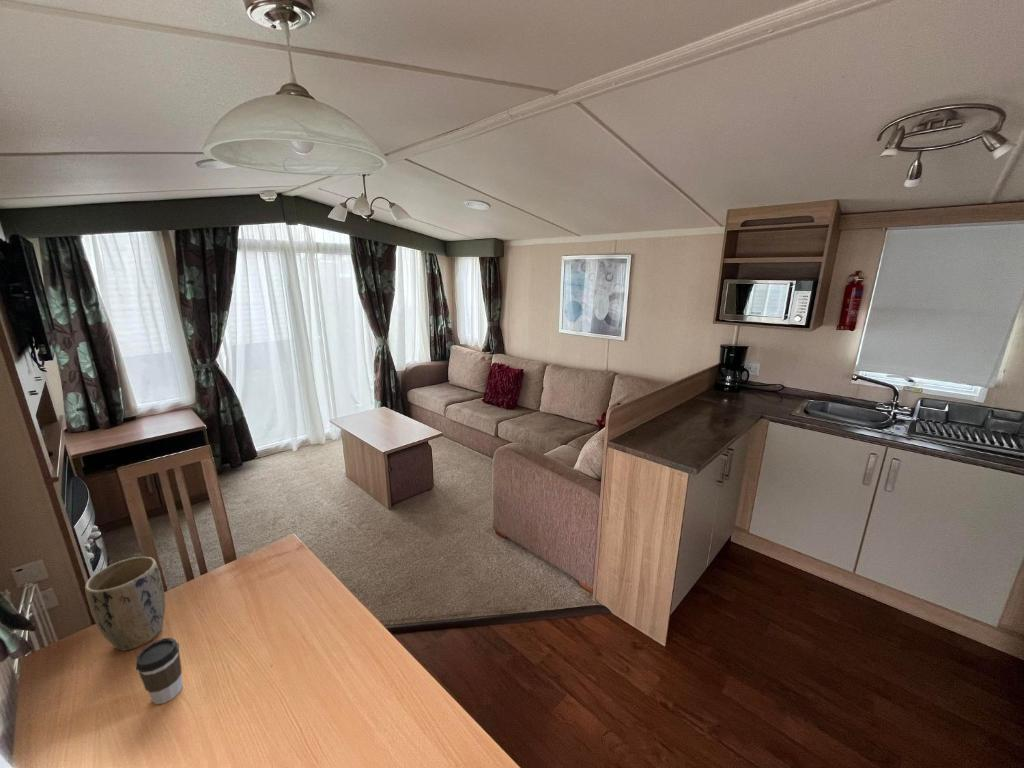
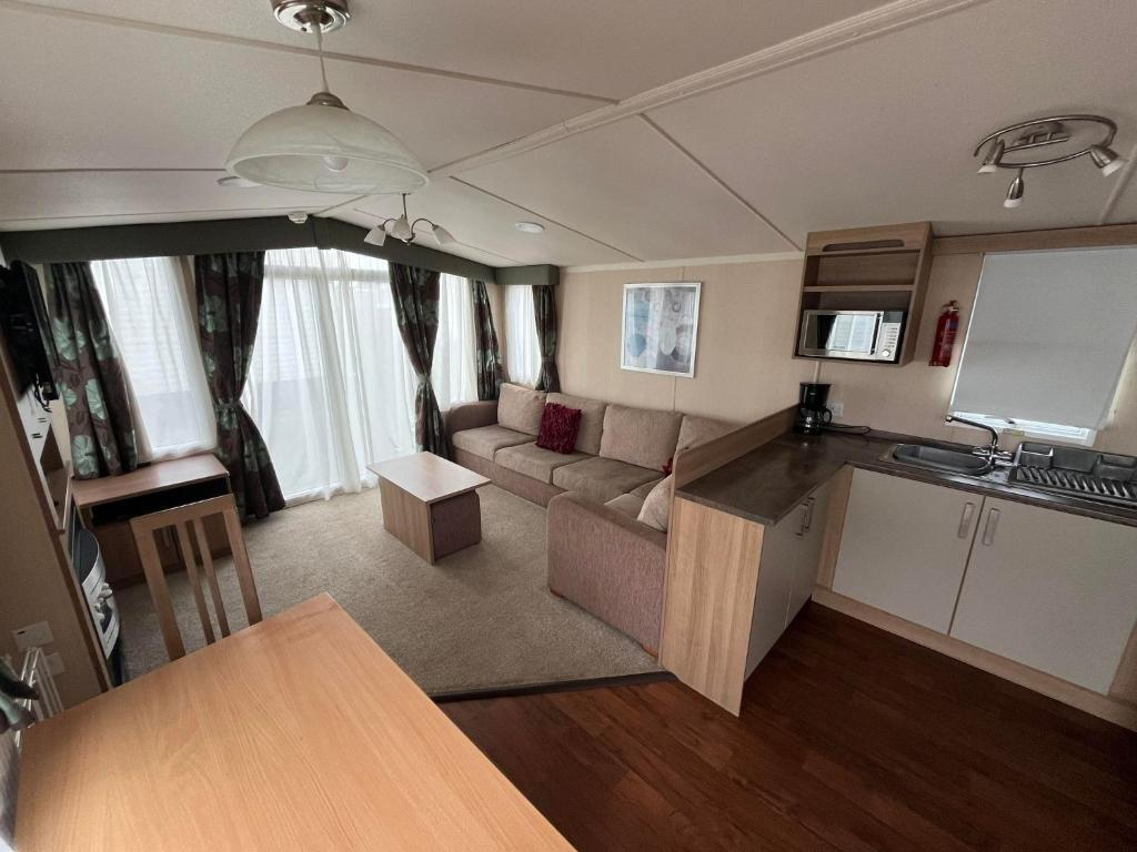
- plant pot (130, 604)
- coffee cup (162, 671)
